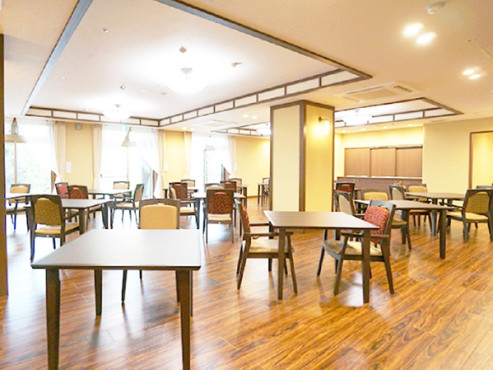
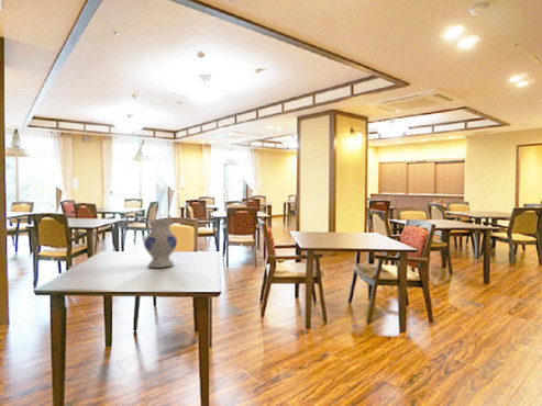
+ vase (161, 243)
